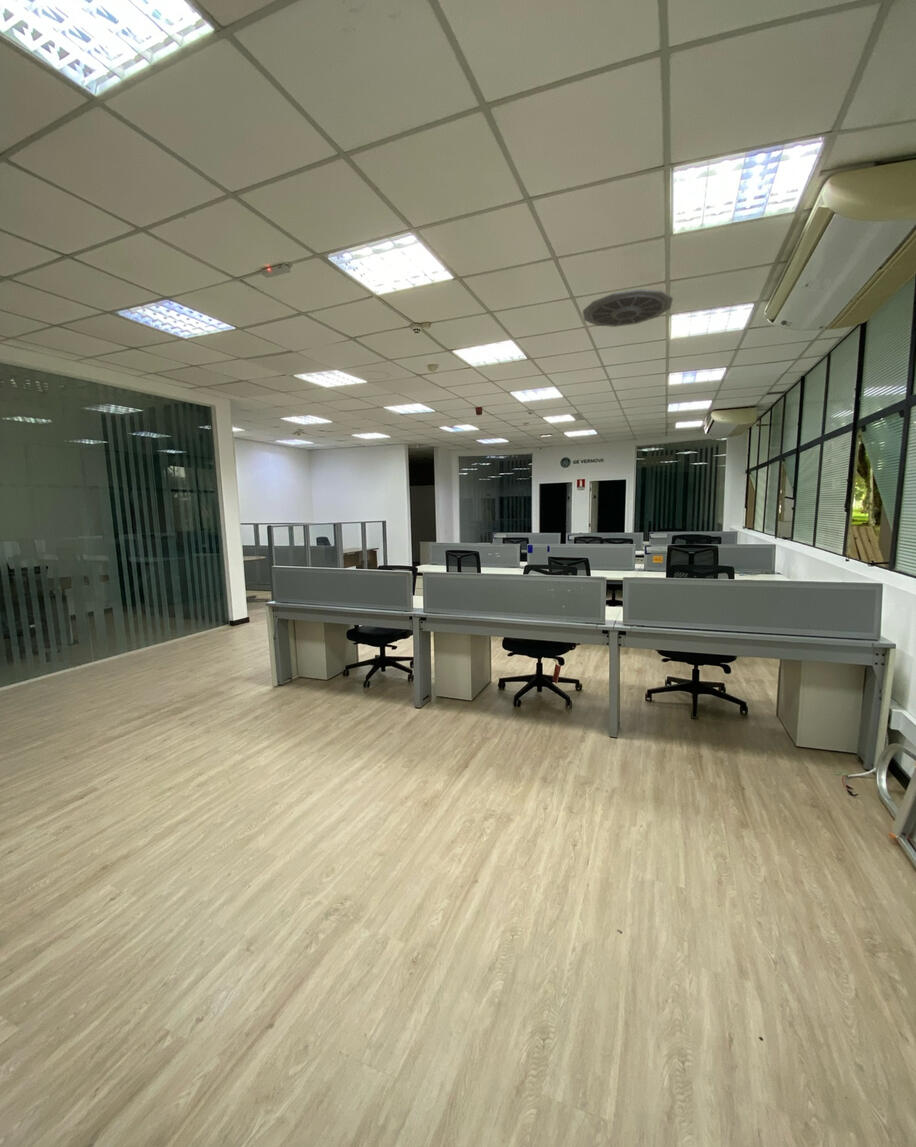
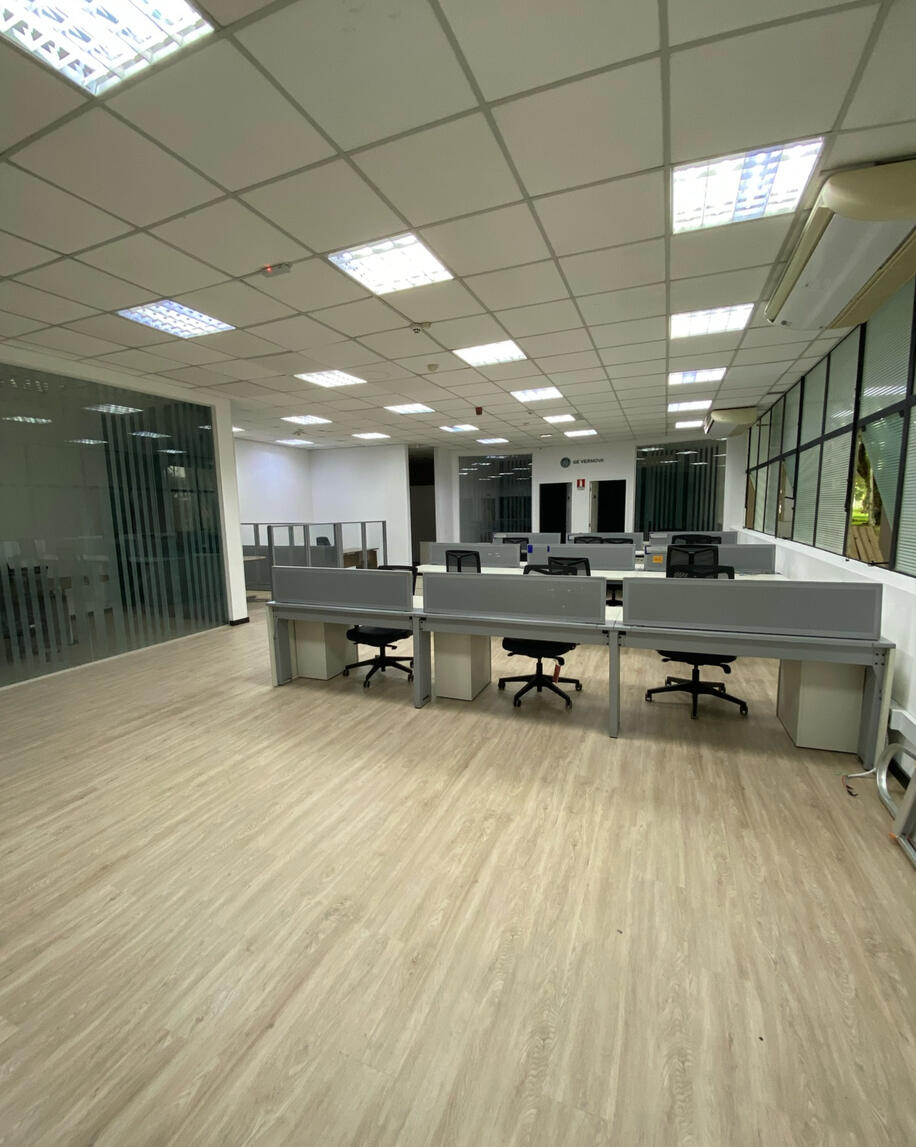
- ceiling vent (626, 311)
